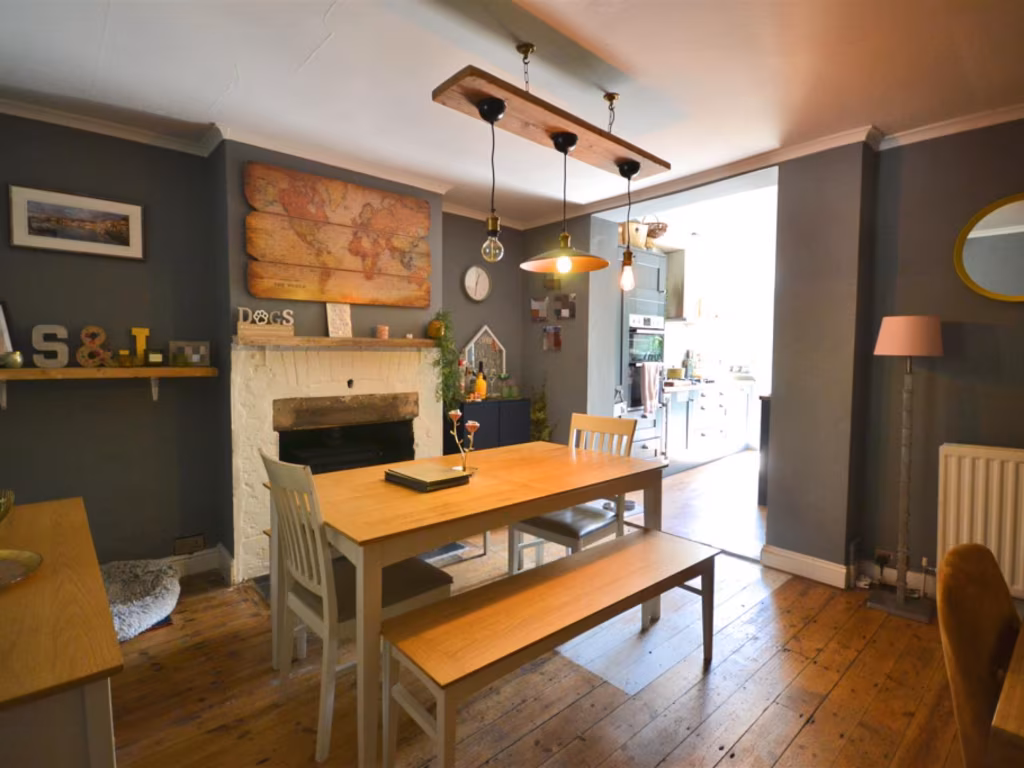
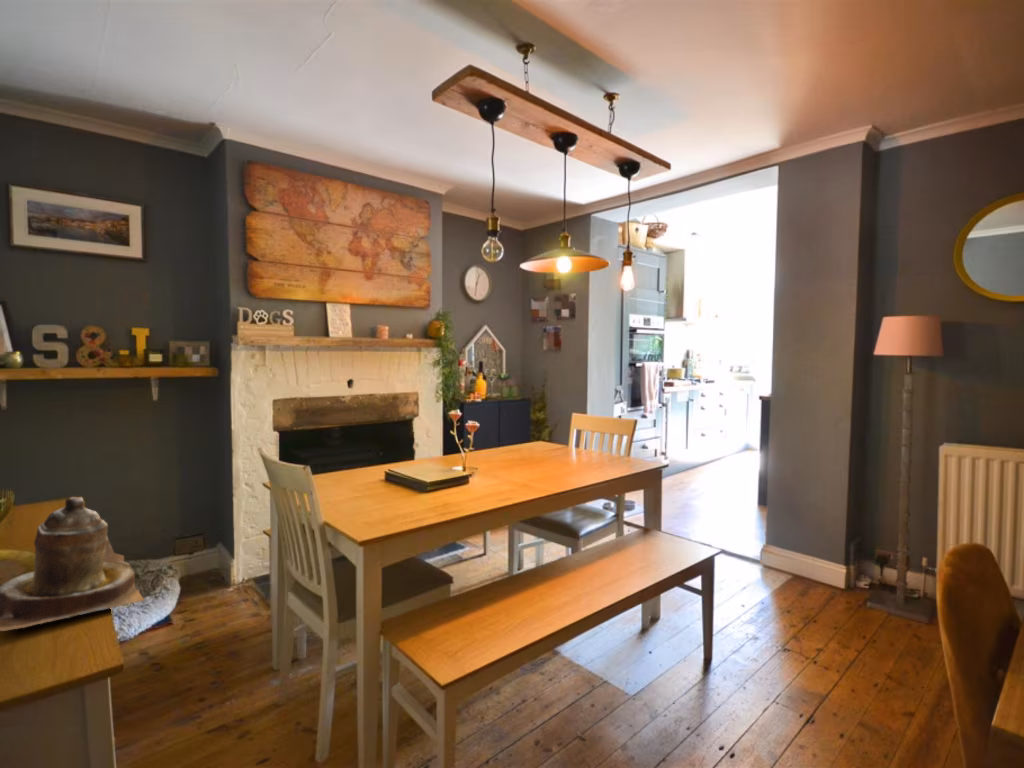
+ teapot (58, 551)
